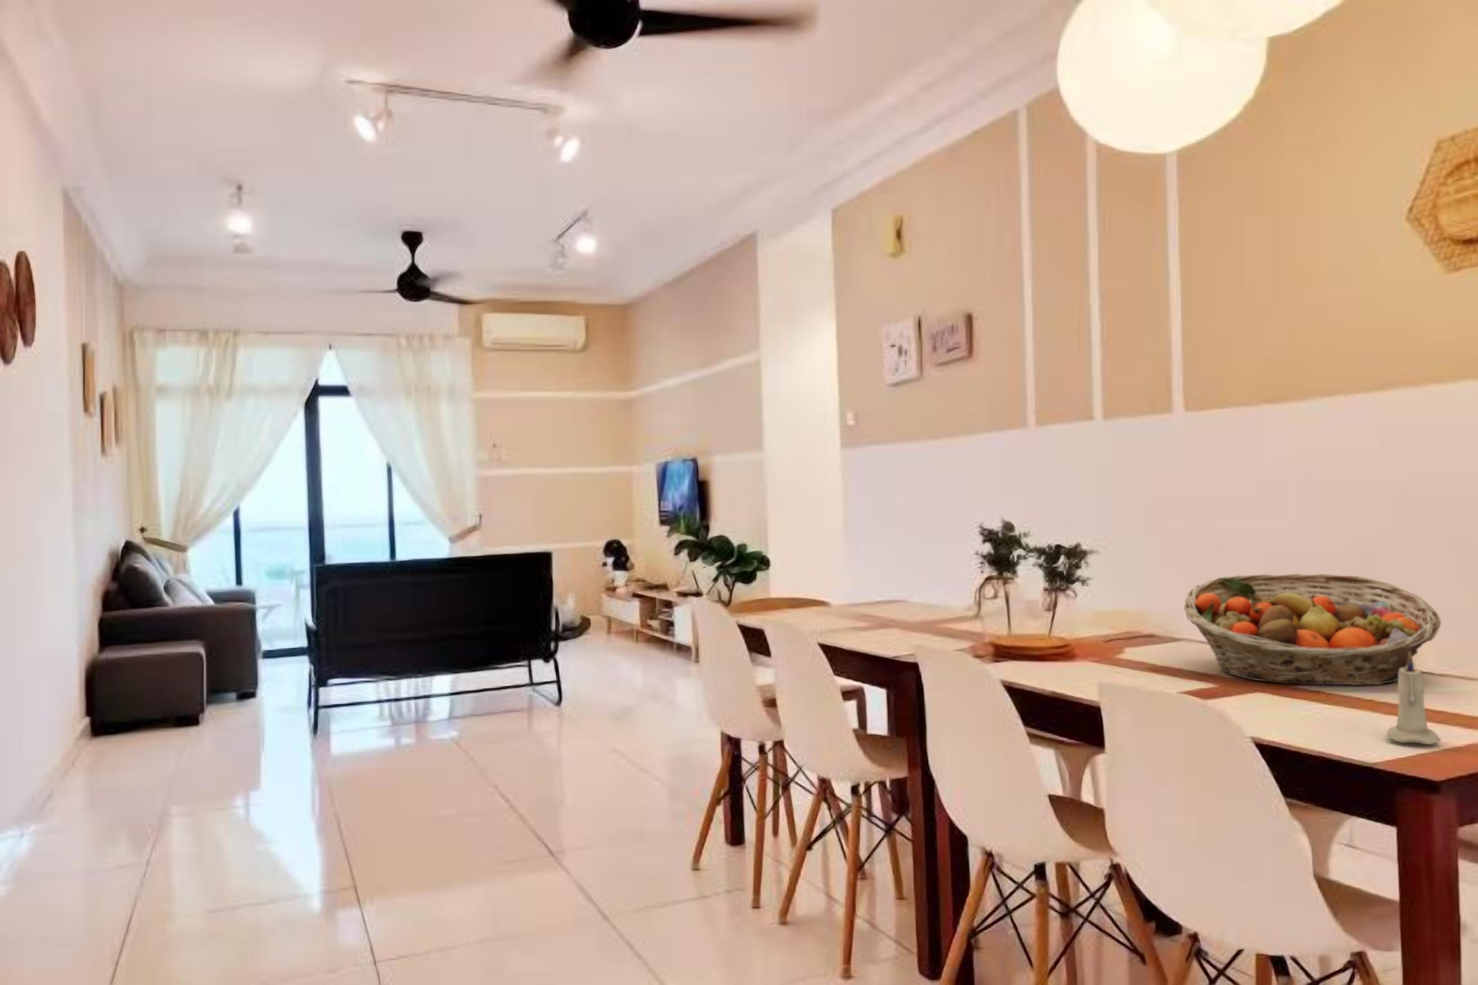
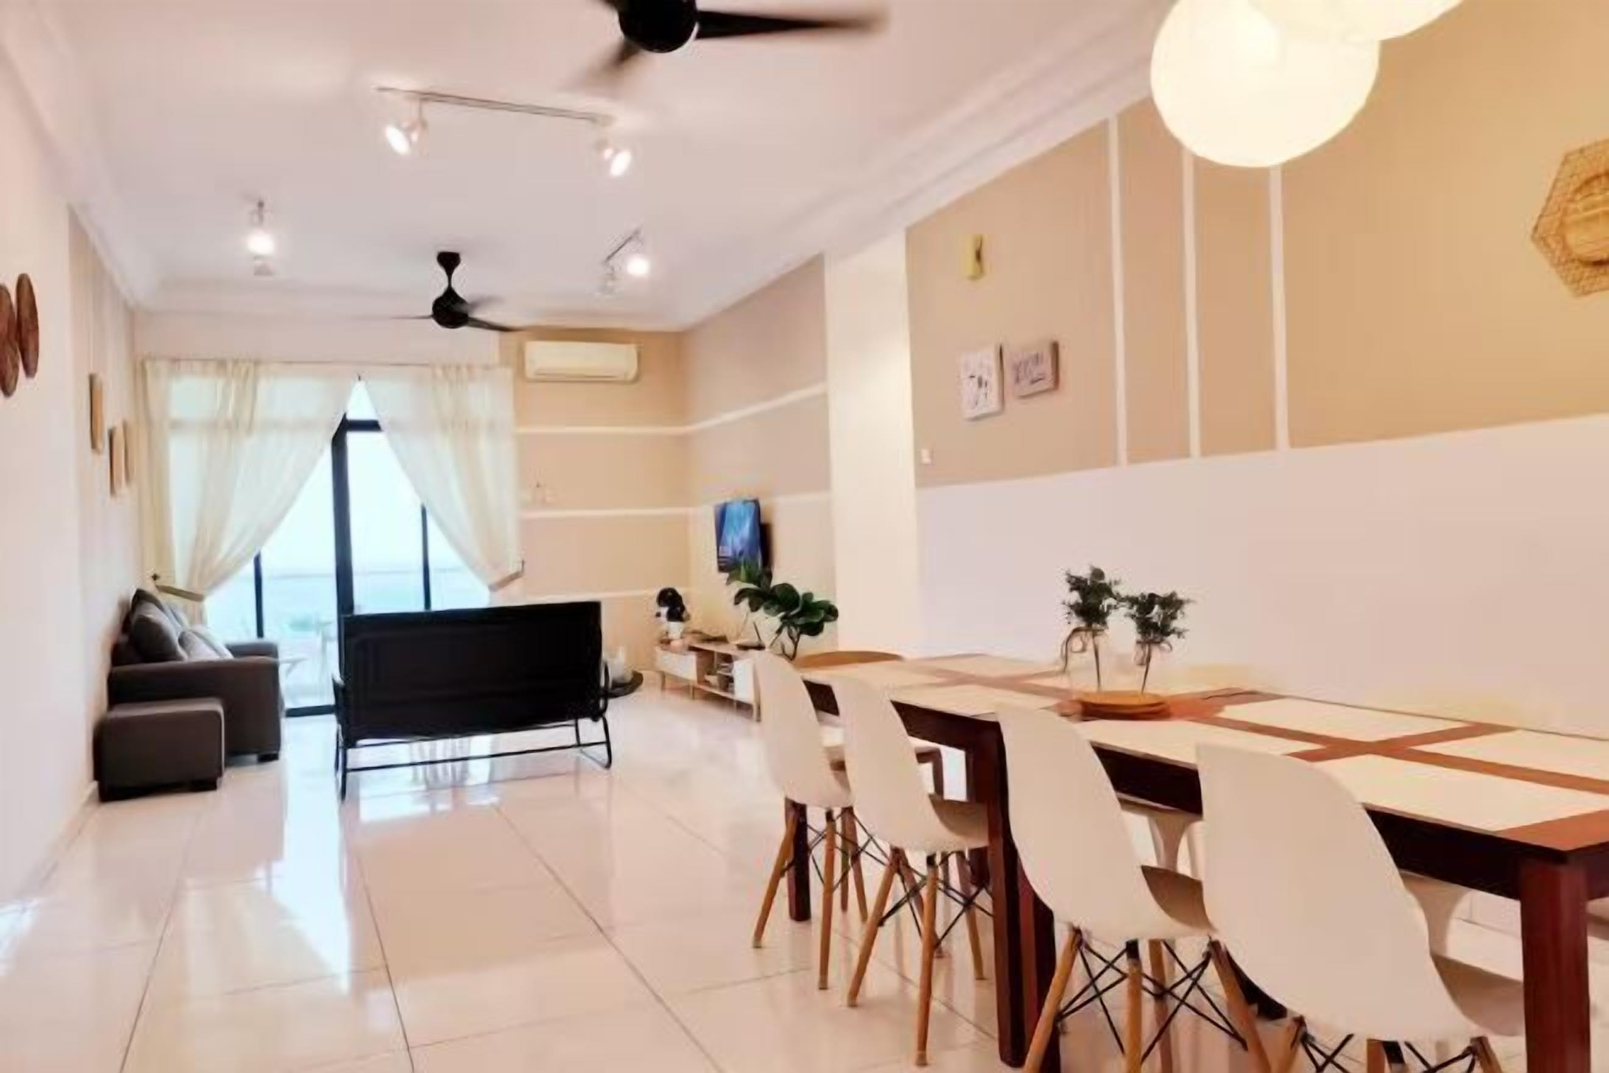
- fruit basket (1305, 627)
- candle (1410, 695)
